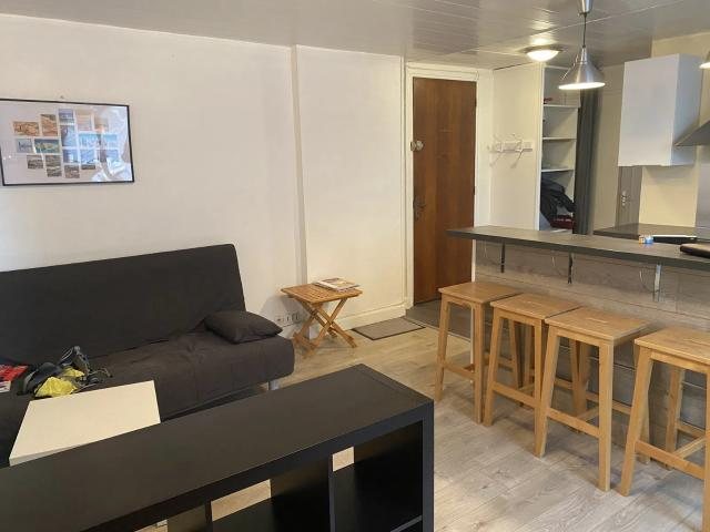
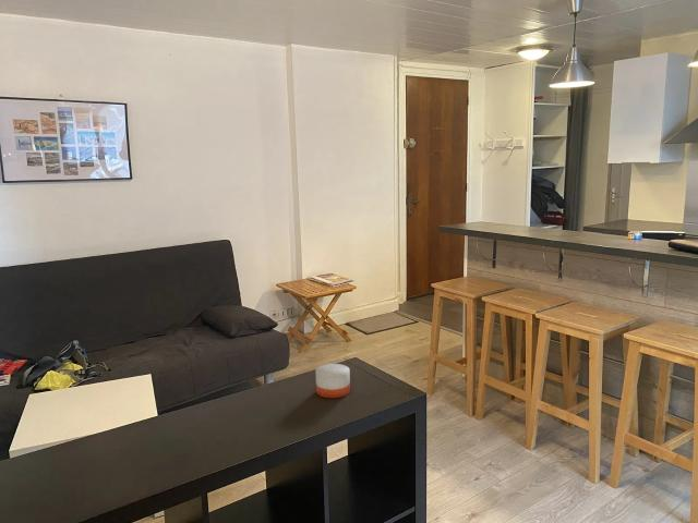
+ candle (332, 368)
